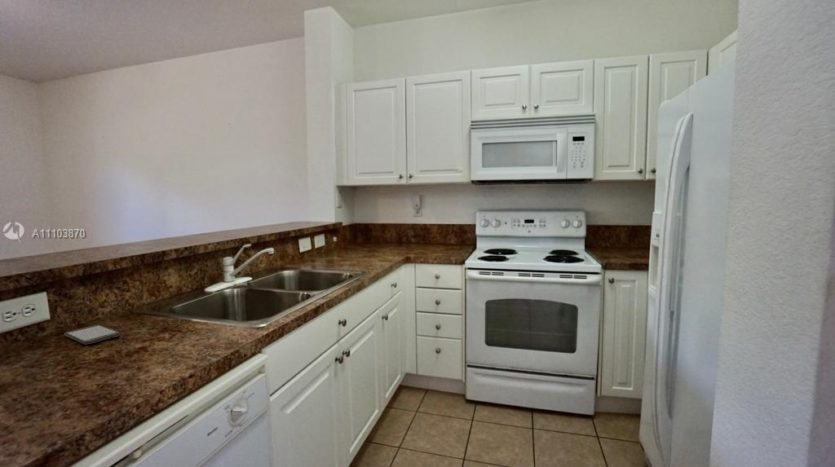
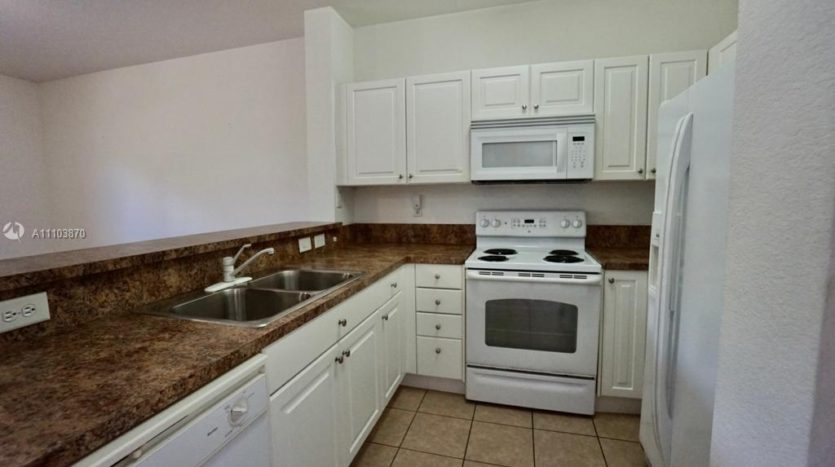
- smartphone (92, 334)
